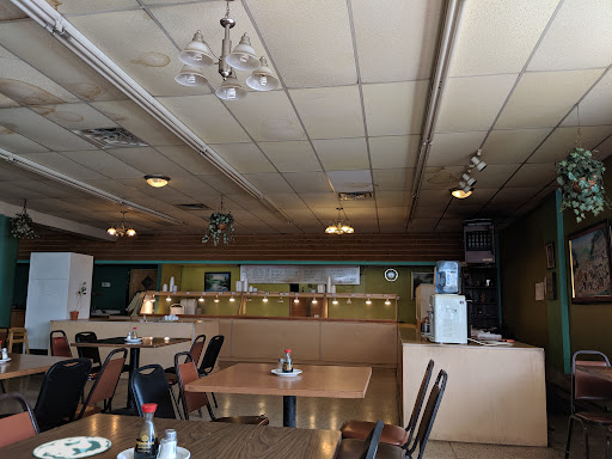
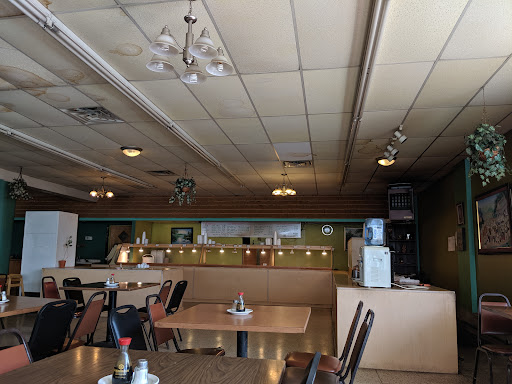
- plate (73, 443)
